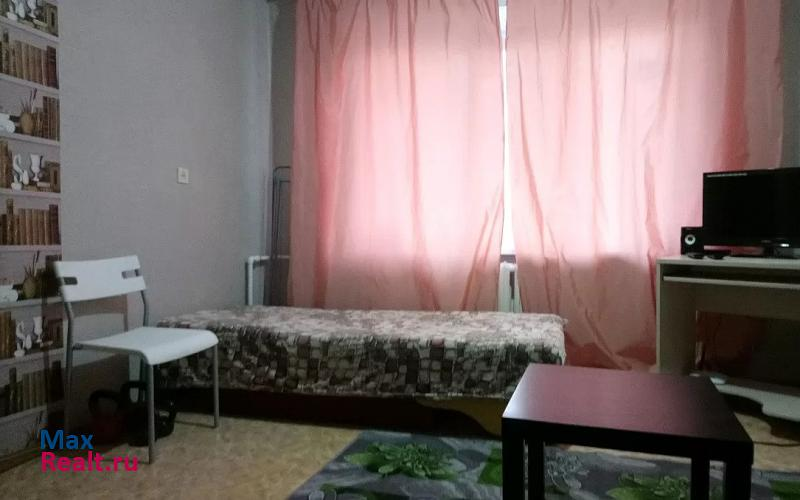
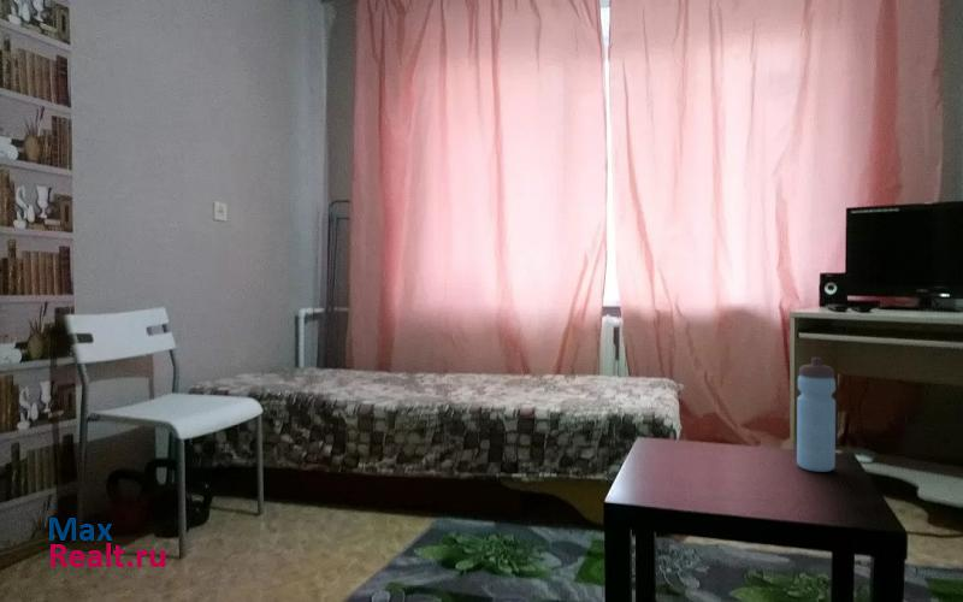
+ water bottle (815, 412)
